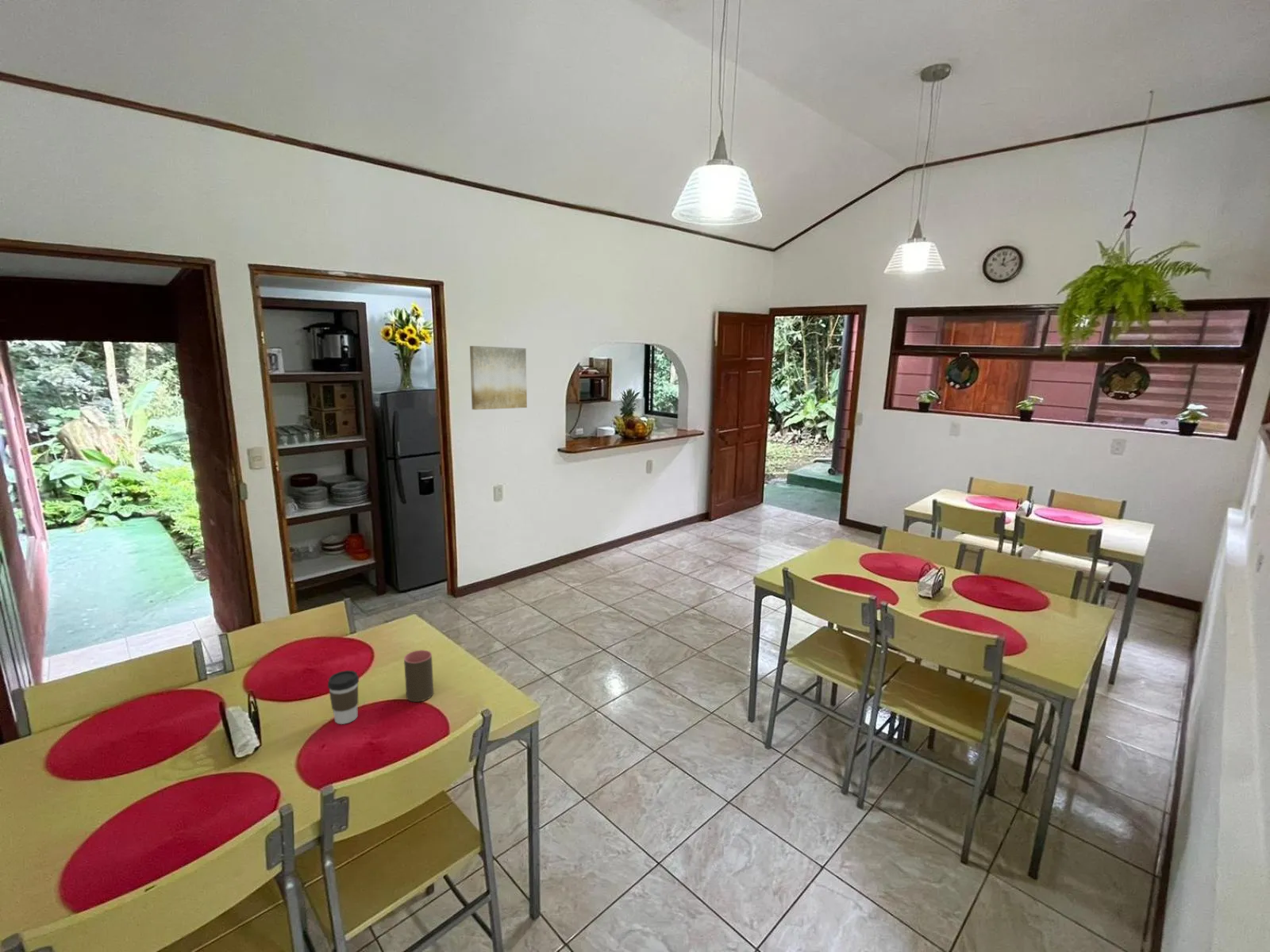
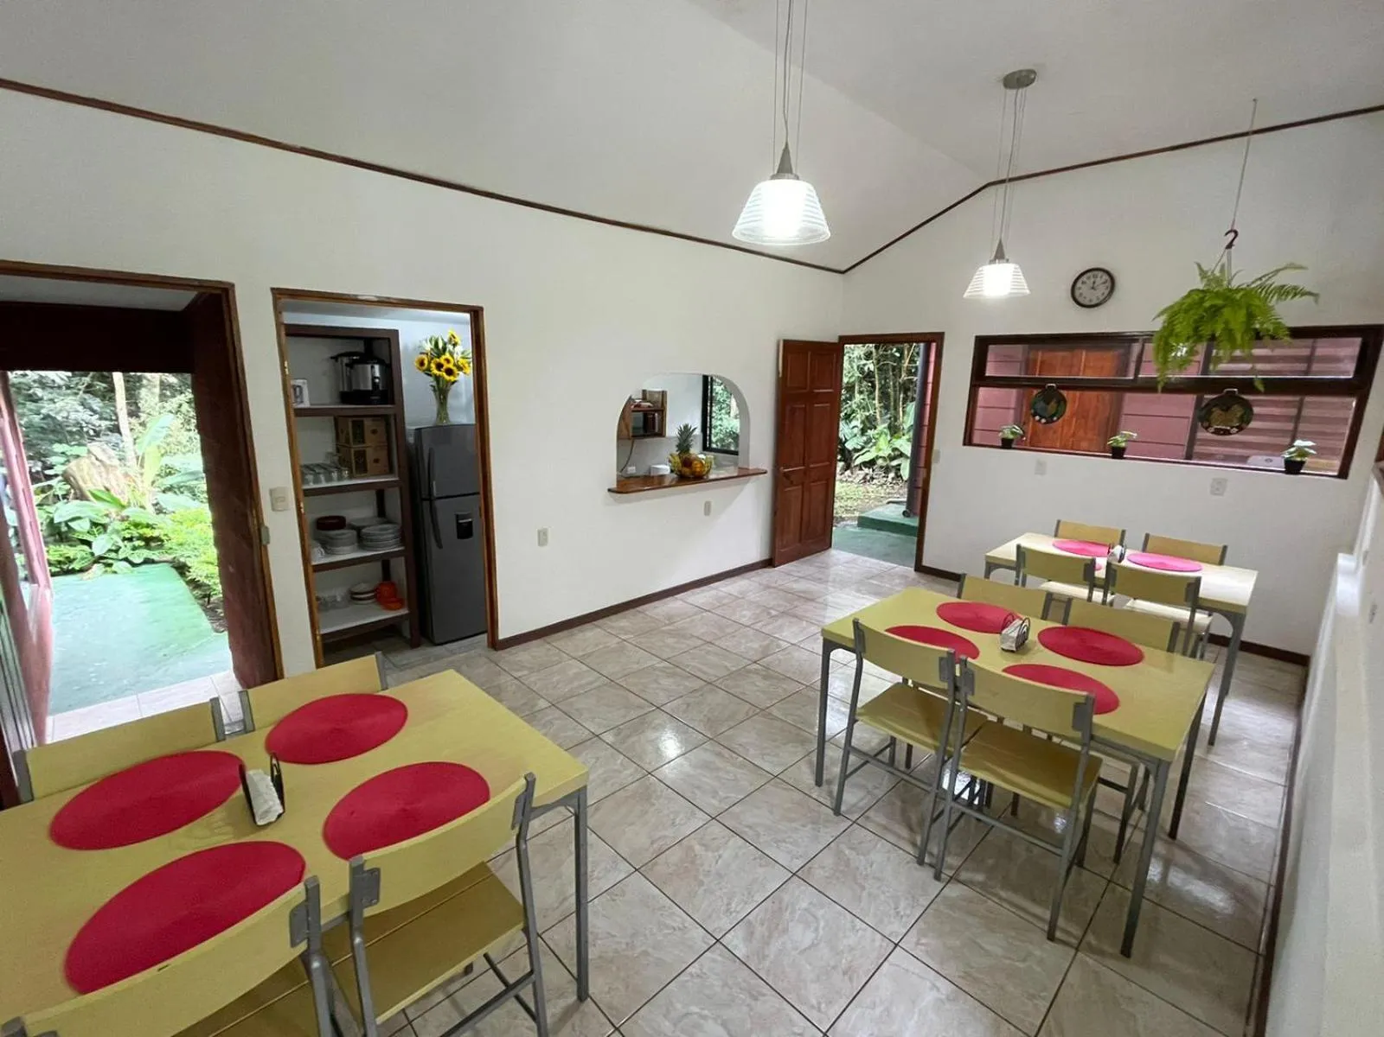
- coffee cup (344, 697)
- cup (418, 675)
- wall art (499, 378)
